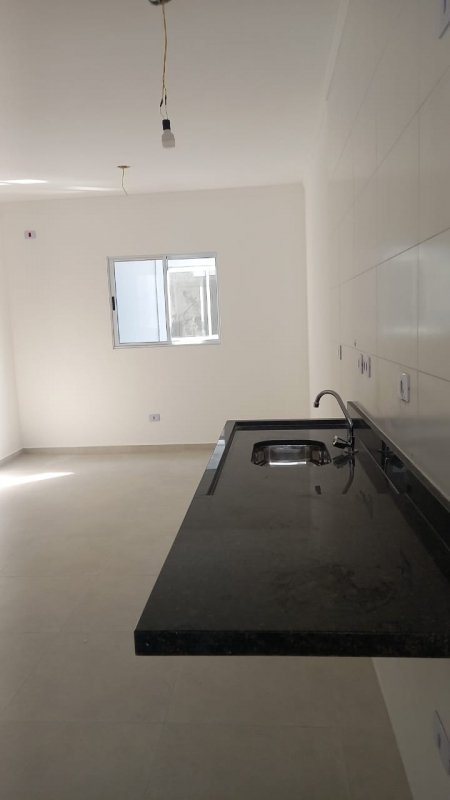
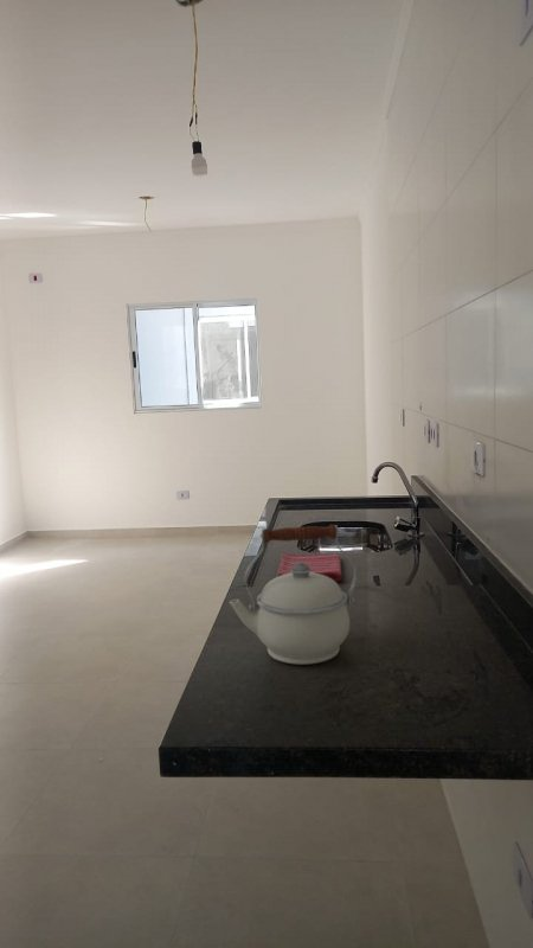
+ dish towel (309, 565)
+ kettle (293, 589)
